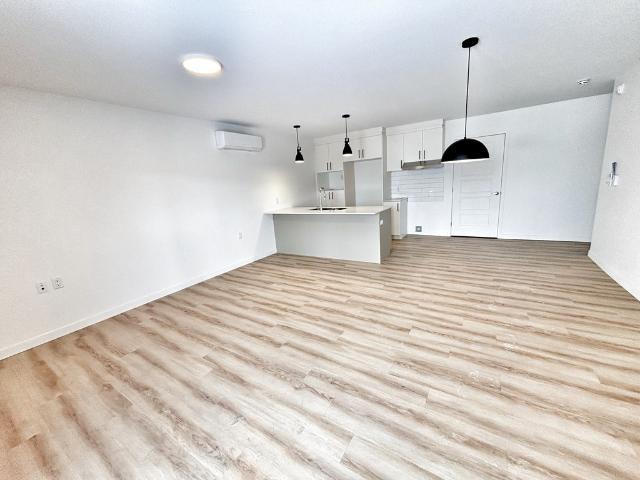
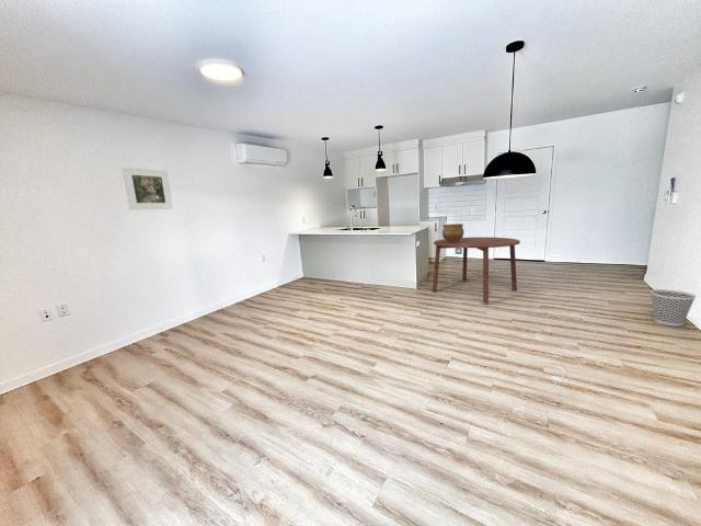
+ wastebasket (670, 308)
+ ceramic pot (452, 232)
+ dining table (466, 266)
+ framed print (149, 190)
